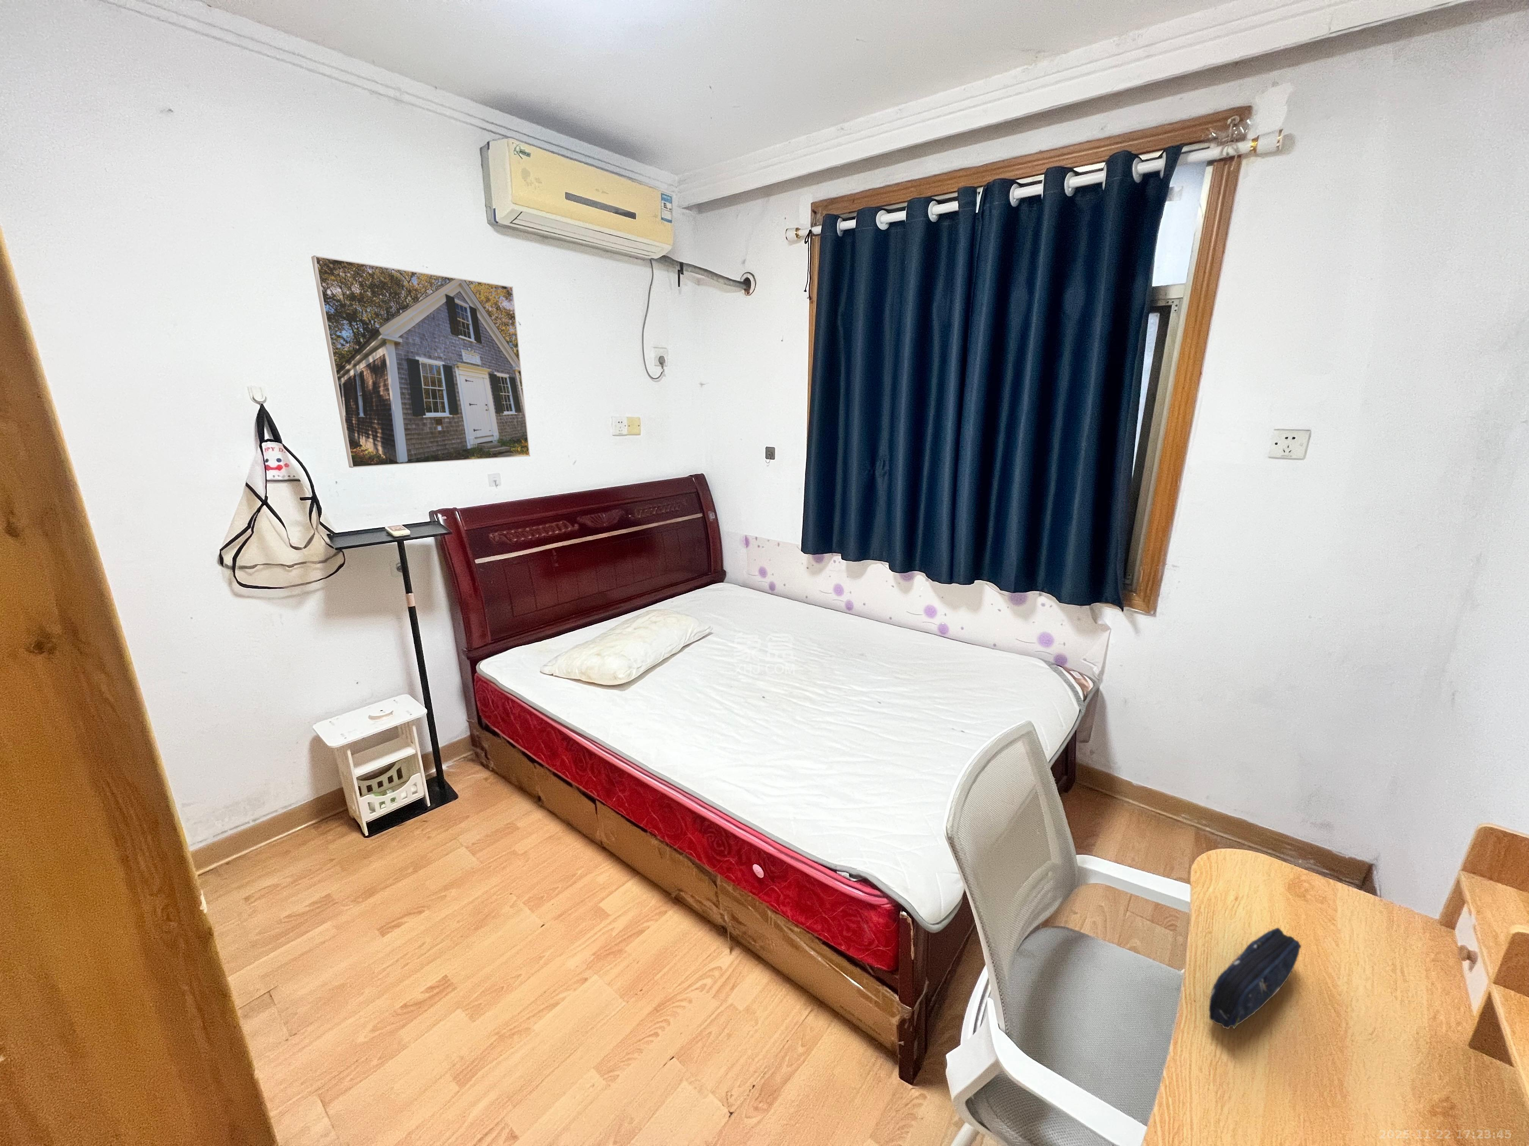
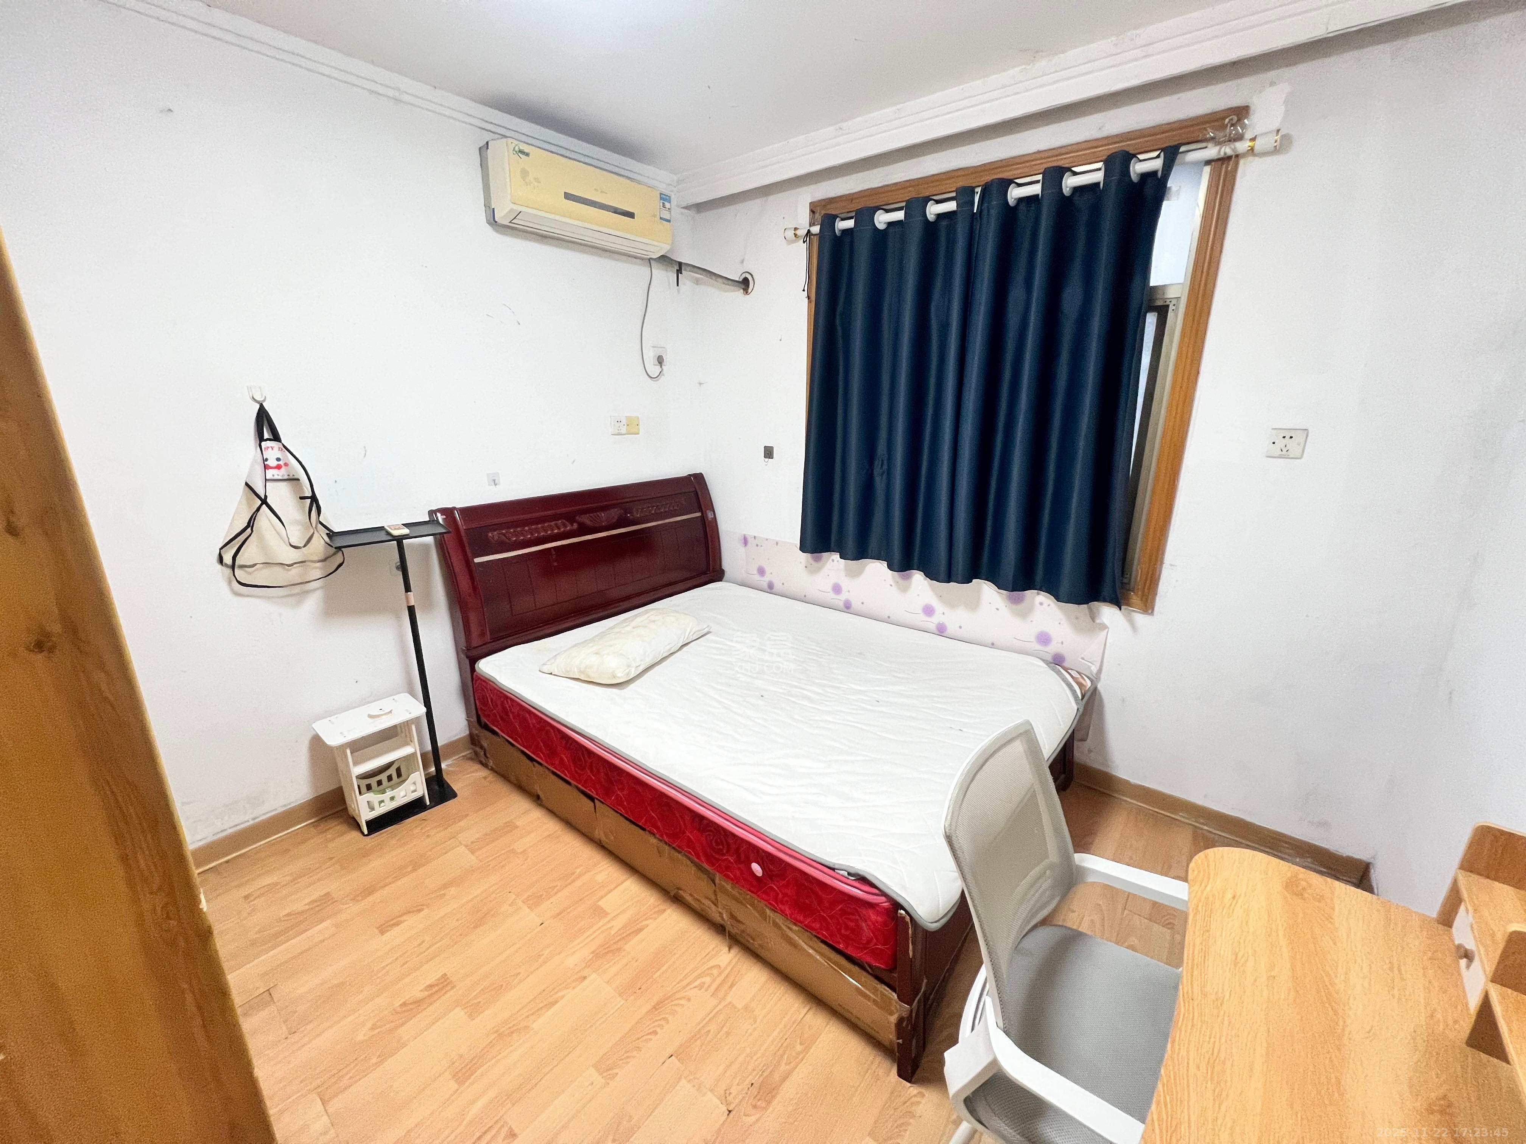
- pencil case (1255, 976)
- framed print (437, 371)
